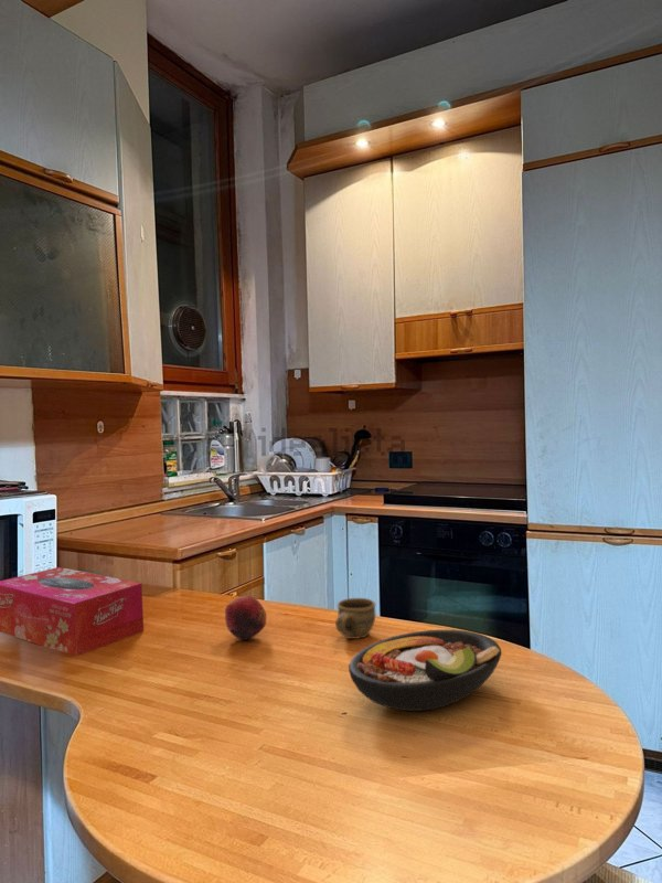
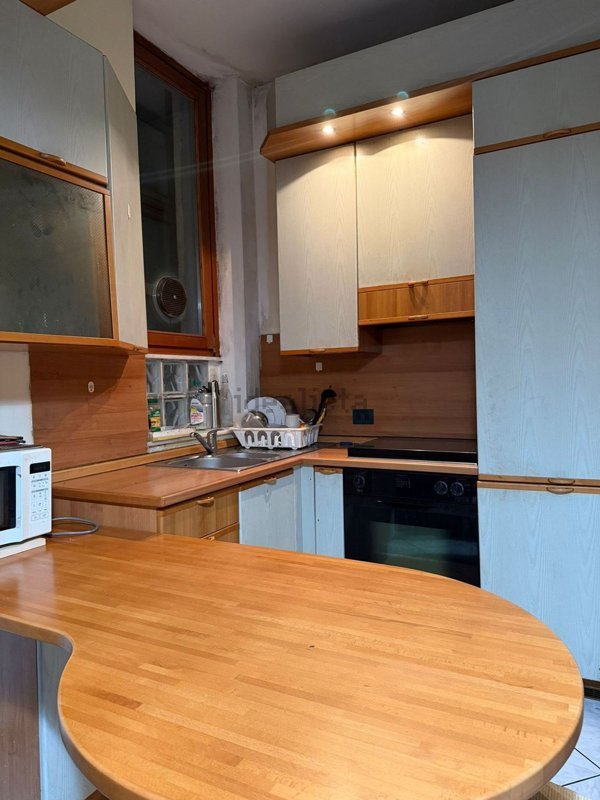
- fruit (245, 617)
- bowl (426, 670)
- cup (352, 620)
- tissue box (66, 606)
